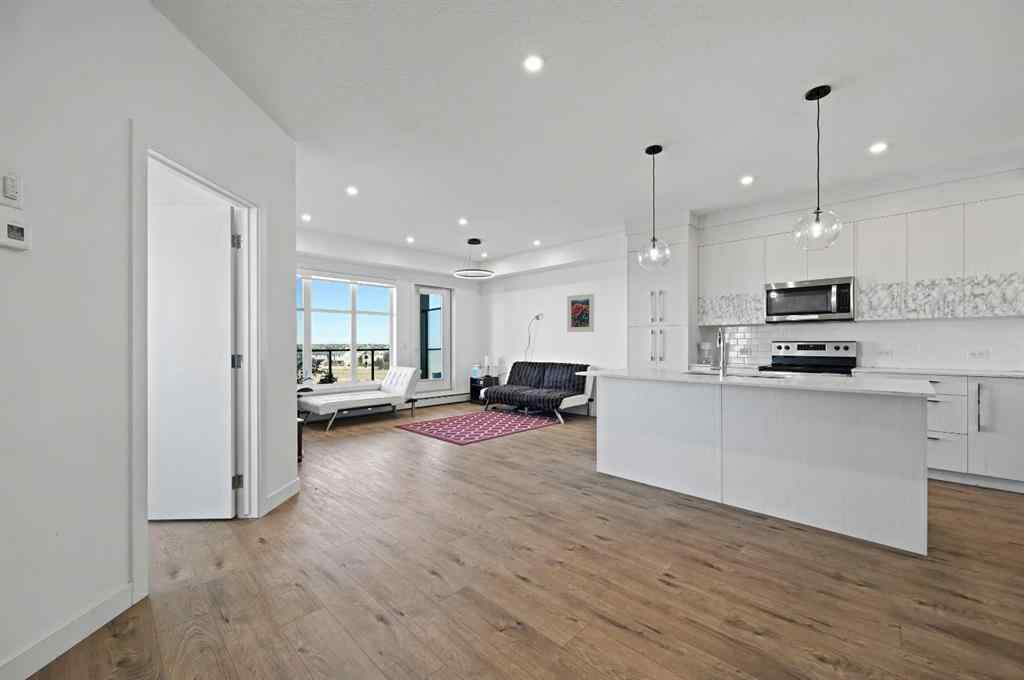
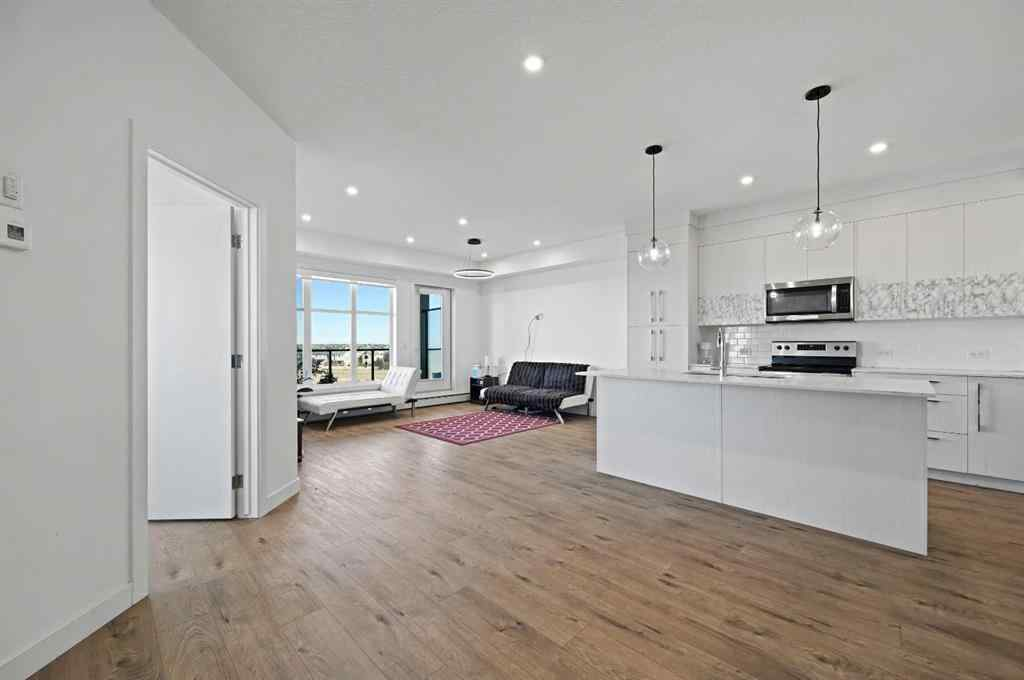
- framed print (580, 313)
